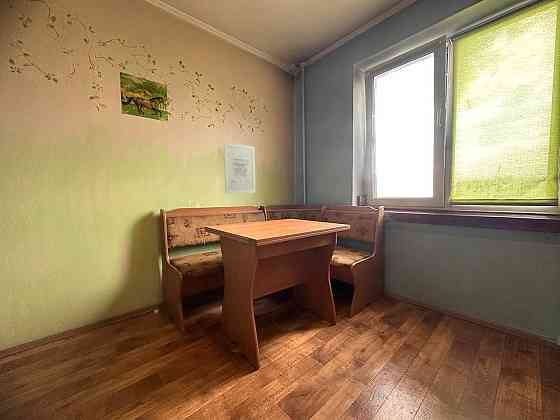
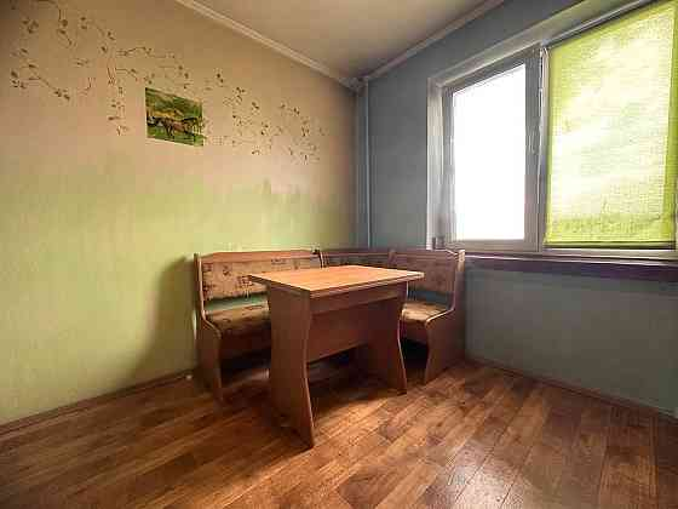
- wall art (240, 169)
